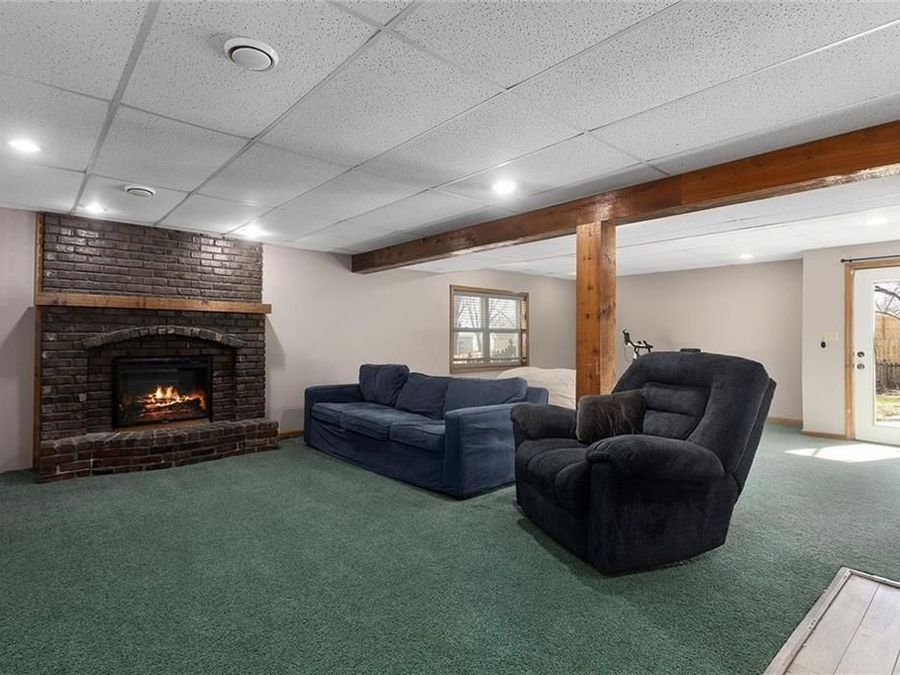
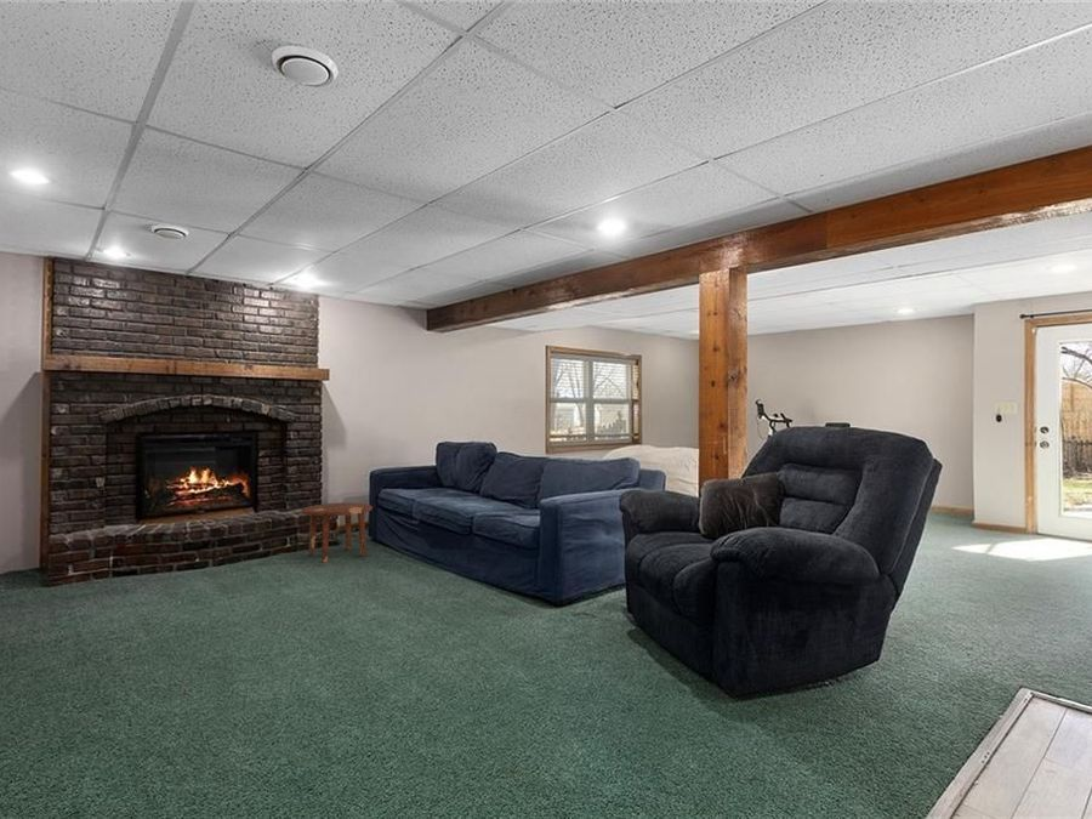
+ side table (346, 530)
